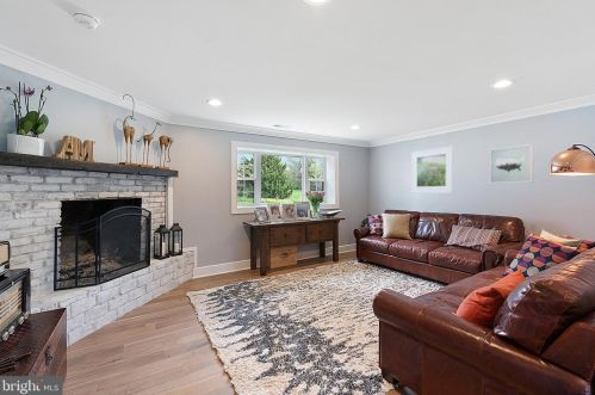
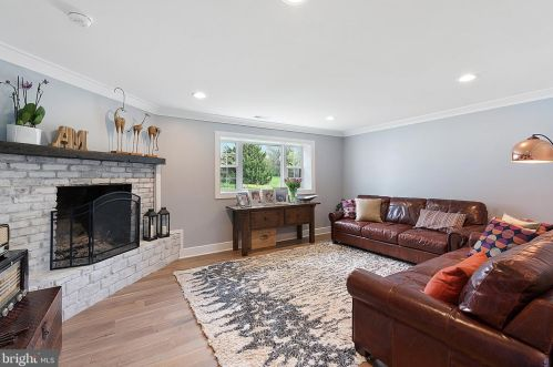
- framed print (430, 171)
- wall art (509, 165)
